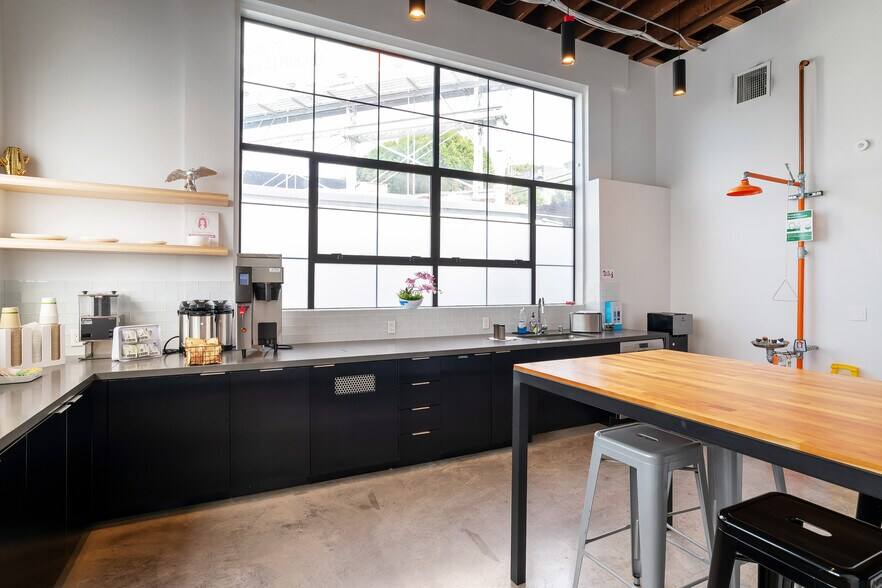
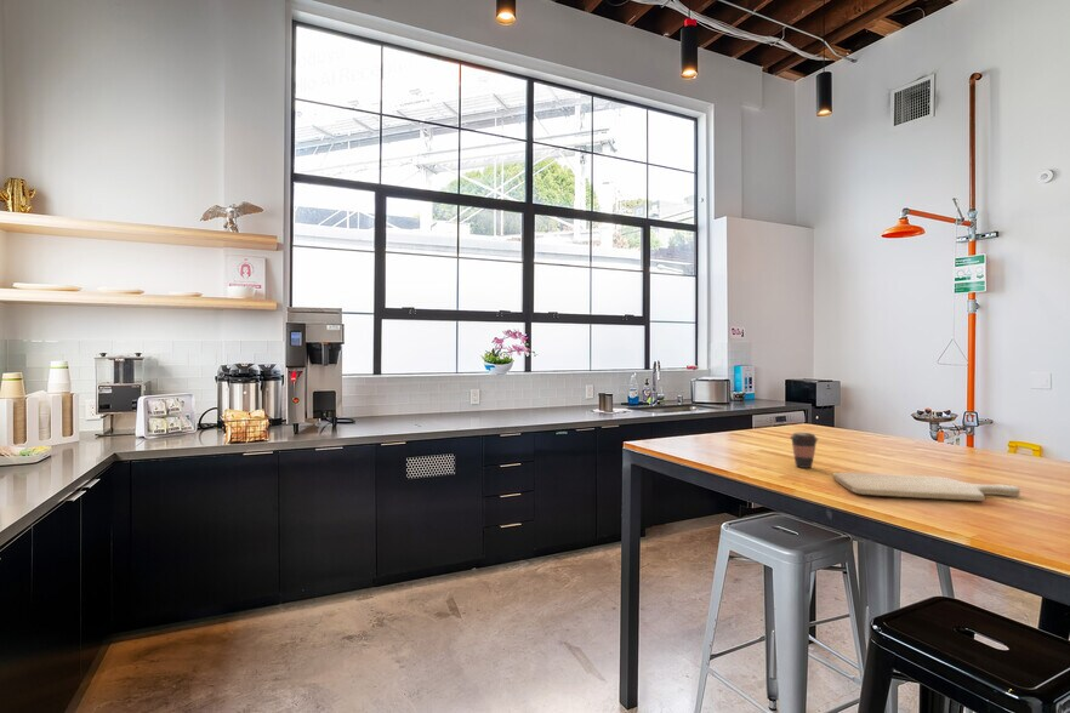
+ chopping board (927, 486)
+ coffee cup (803, 450)
